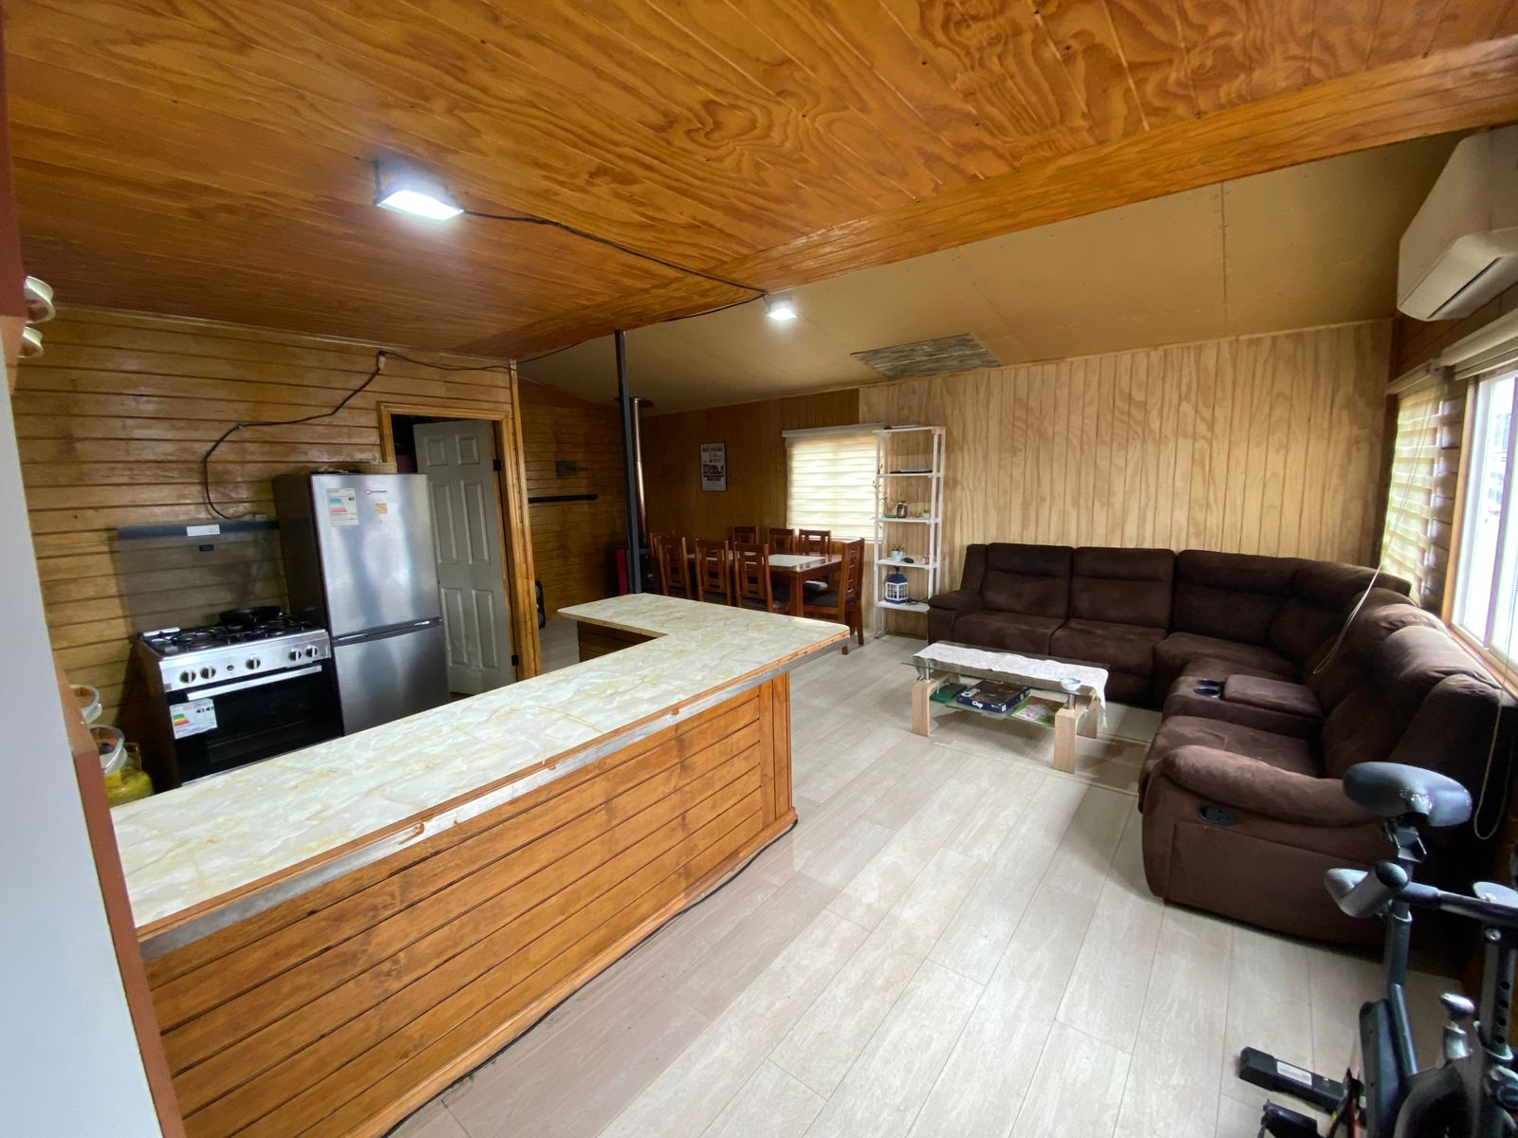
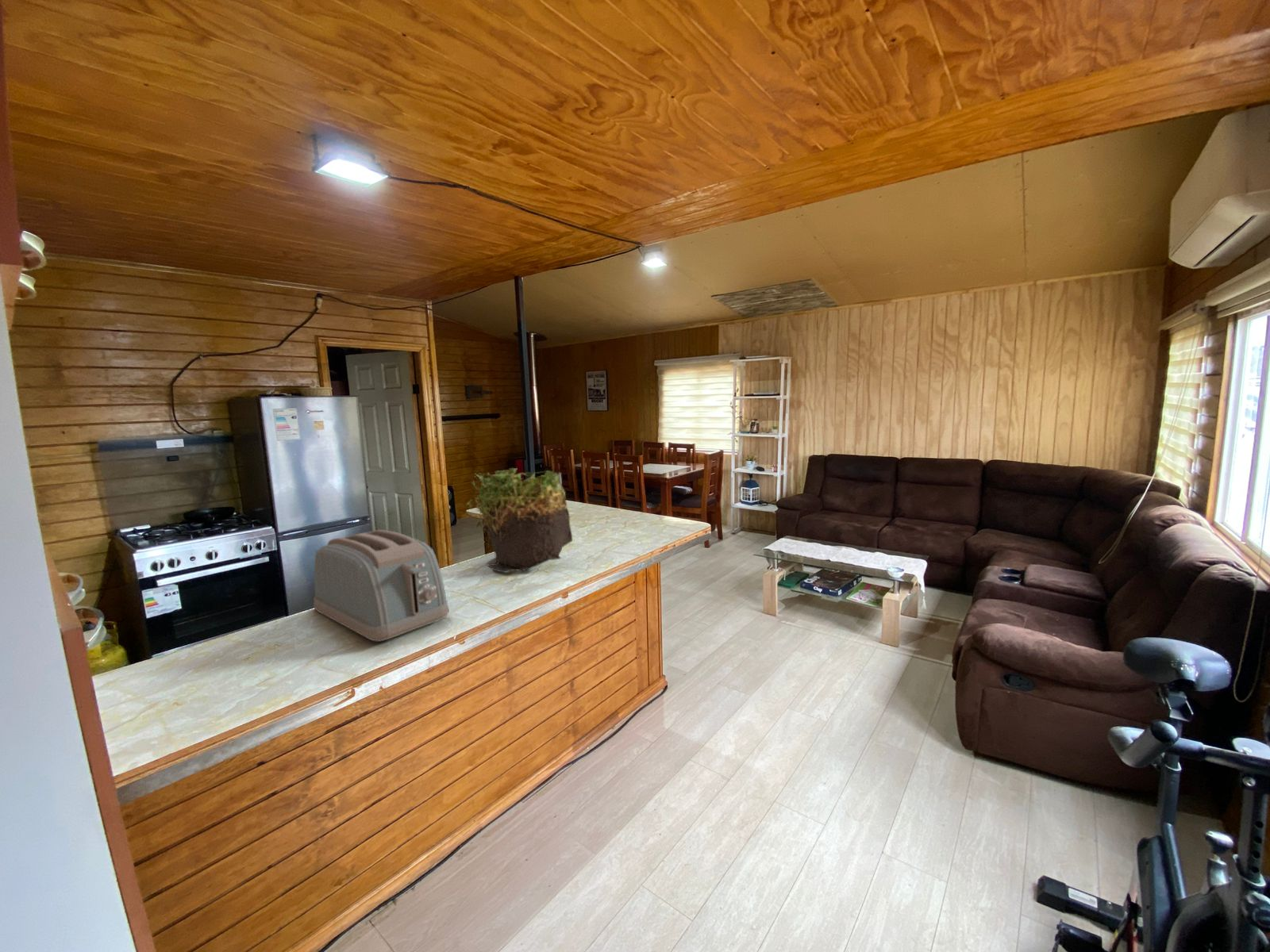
+ toaster (379, 576)
+ plant (514, 519)
